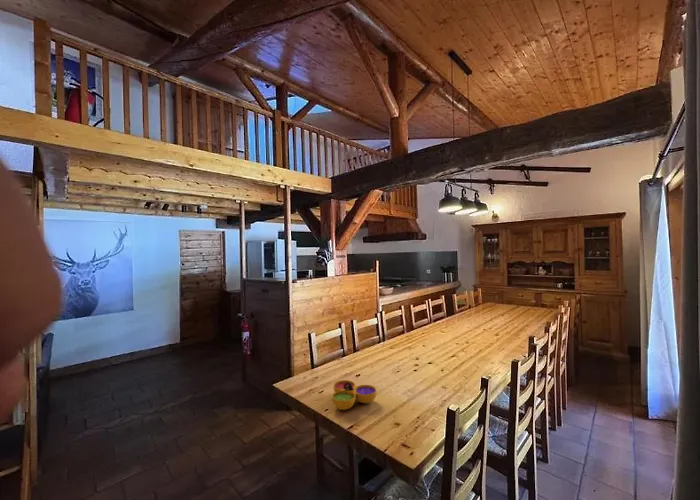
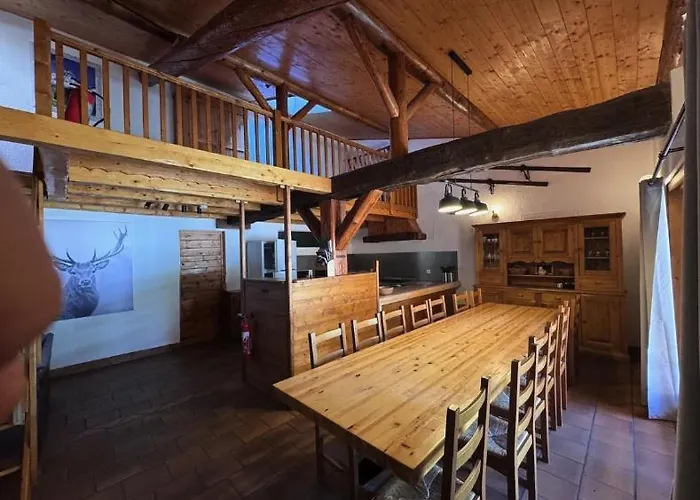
- decorative bowl (349, 390)
